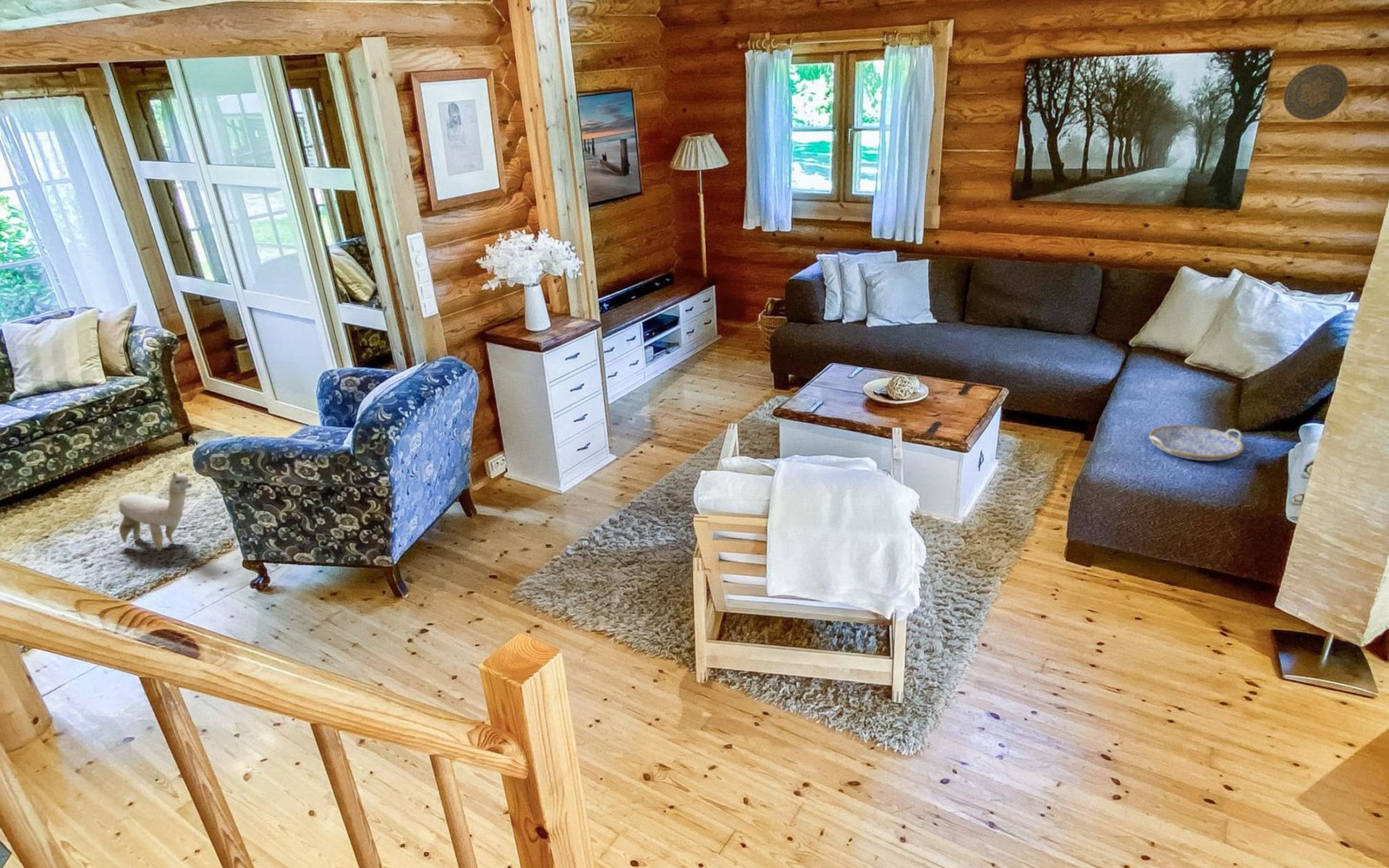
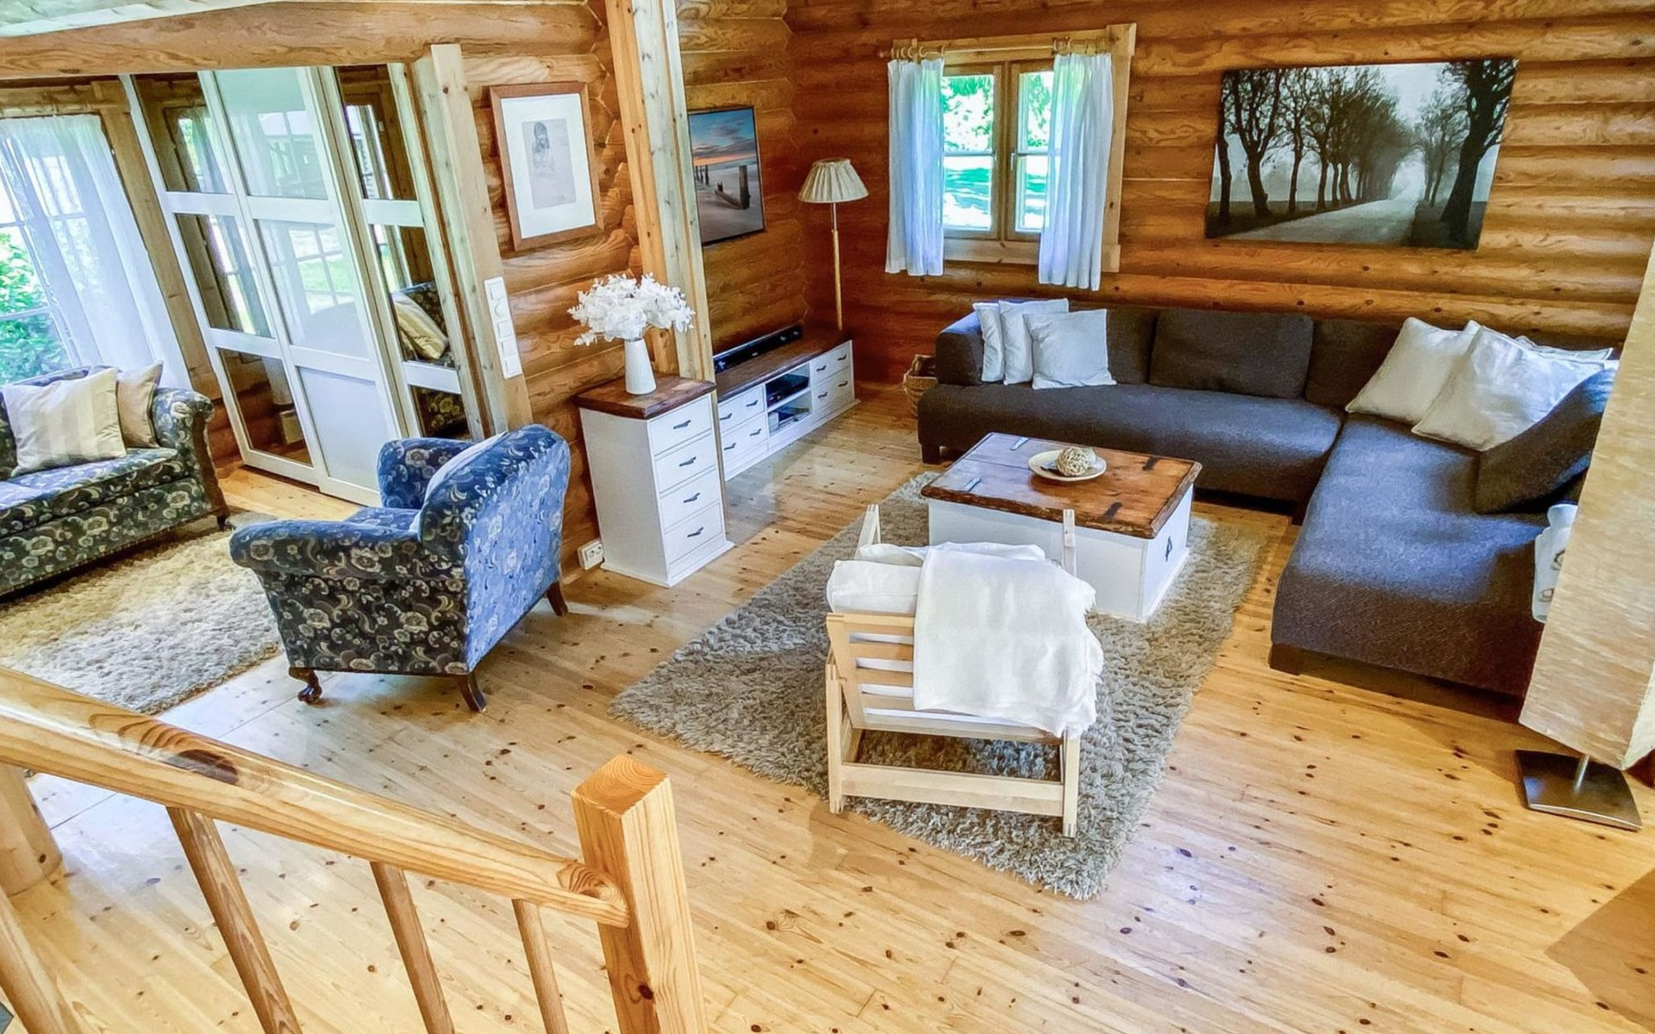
- serving tray (1194, 441)
- plush toy (155, 509)
- decorative plate (1314, 92)
